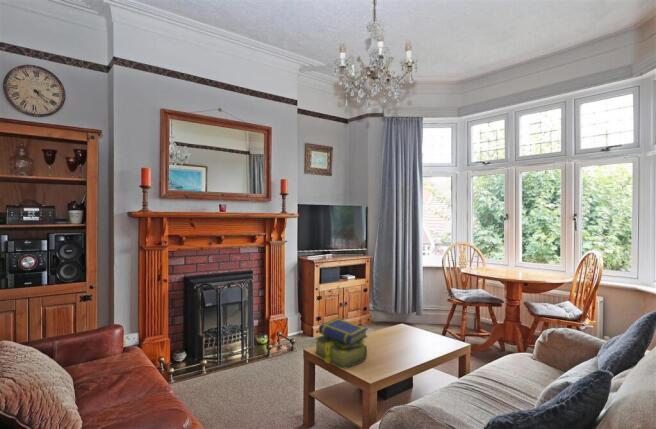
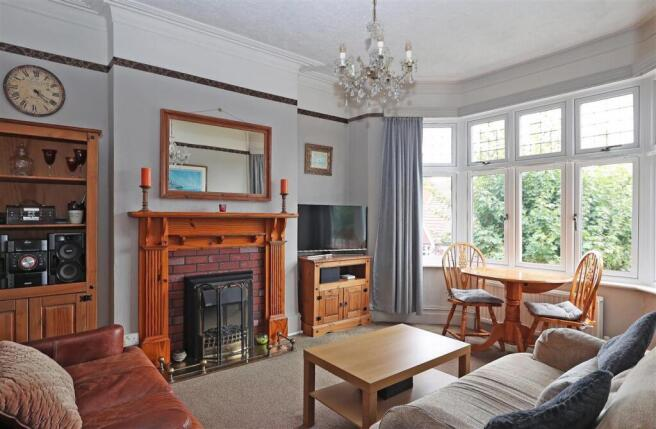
- stack of books (342, 341)
